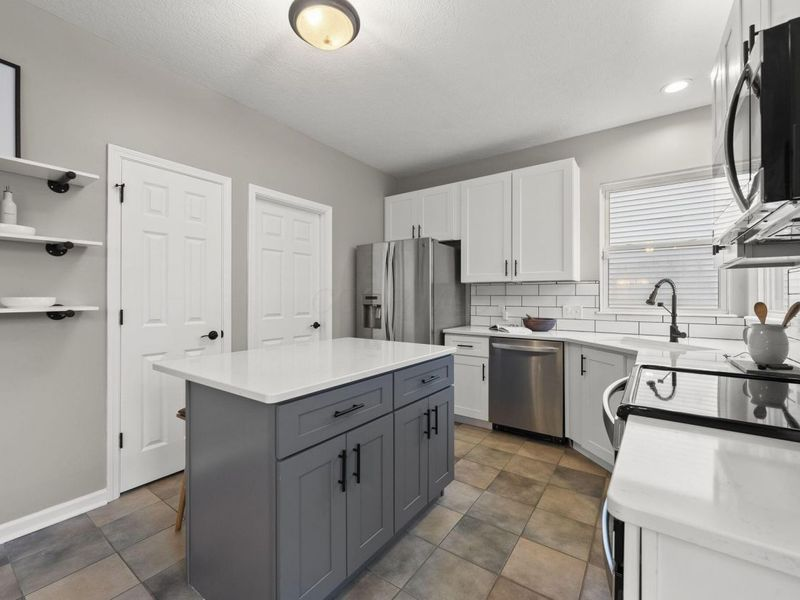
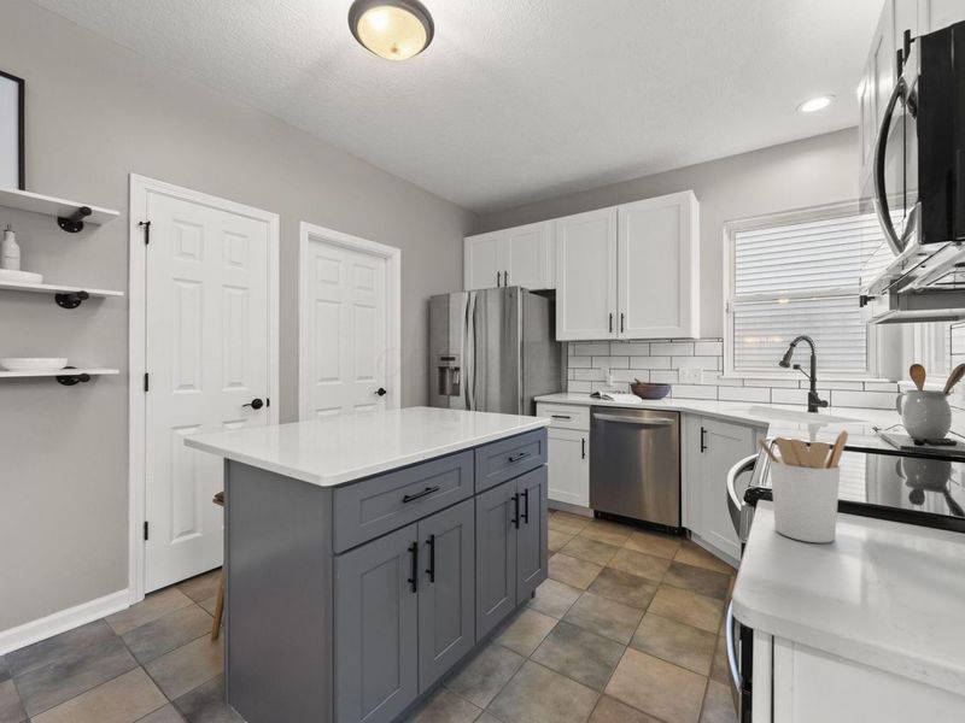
+ utensil holder (803, 483)
